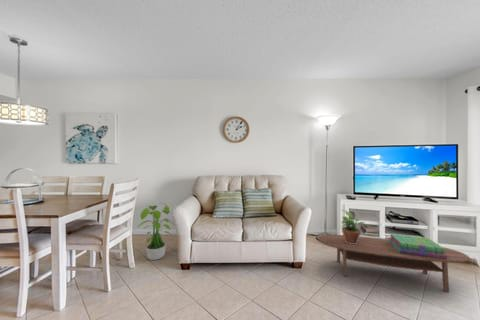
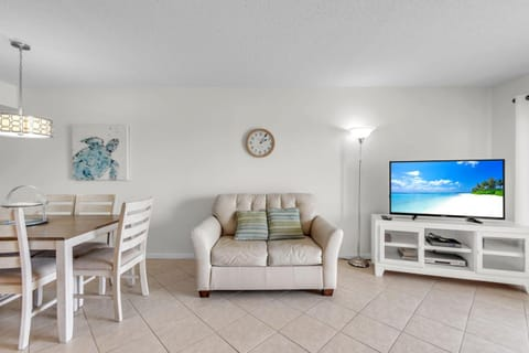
- potted plant (354, 227)
- potted plant (156, 231)
- stack of books (414, 244)
- coffee table (385, 260)
